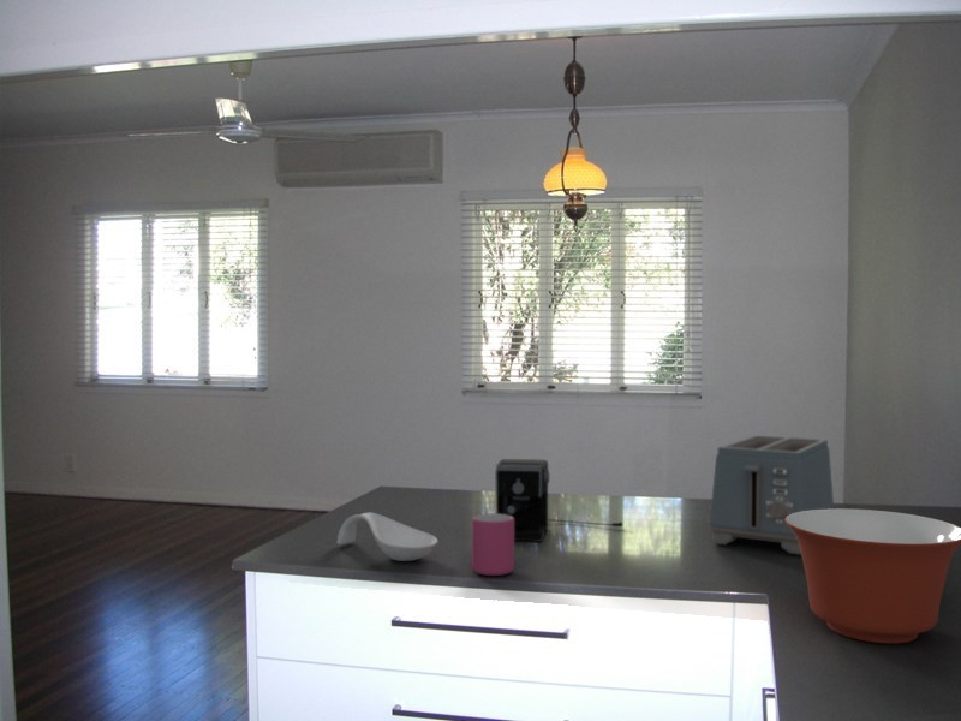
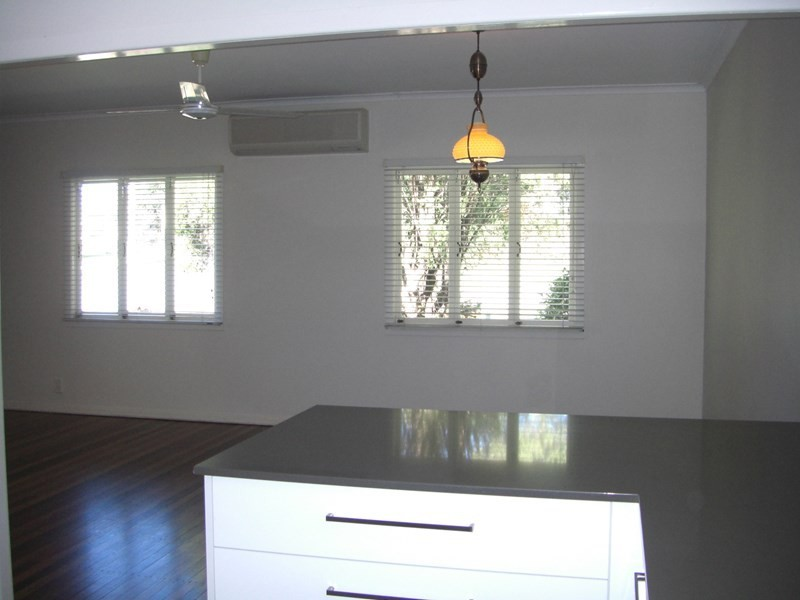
- toaster (771, 490)
- mug (496, 542)
- coffee maker (547, 497)
- spoon rest (384, 535)
- mixing bowl (872, 576)
